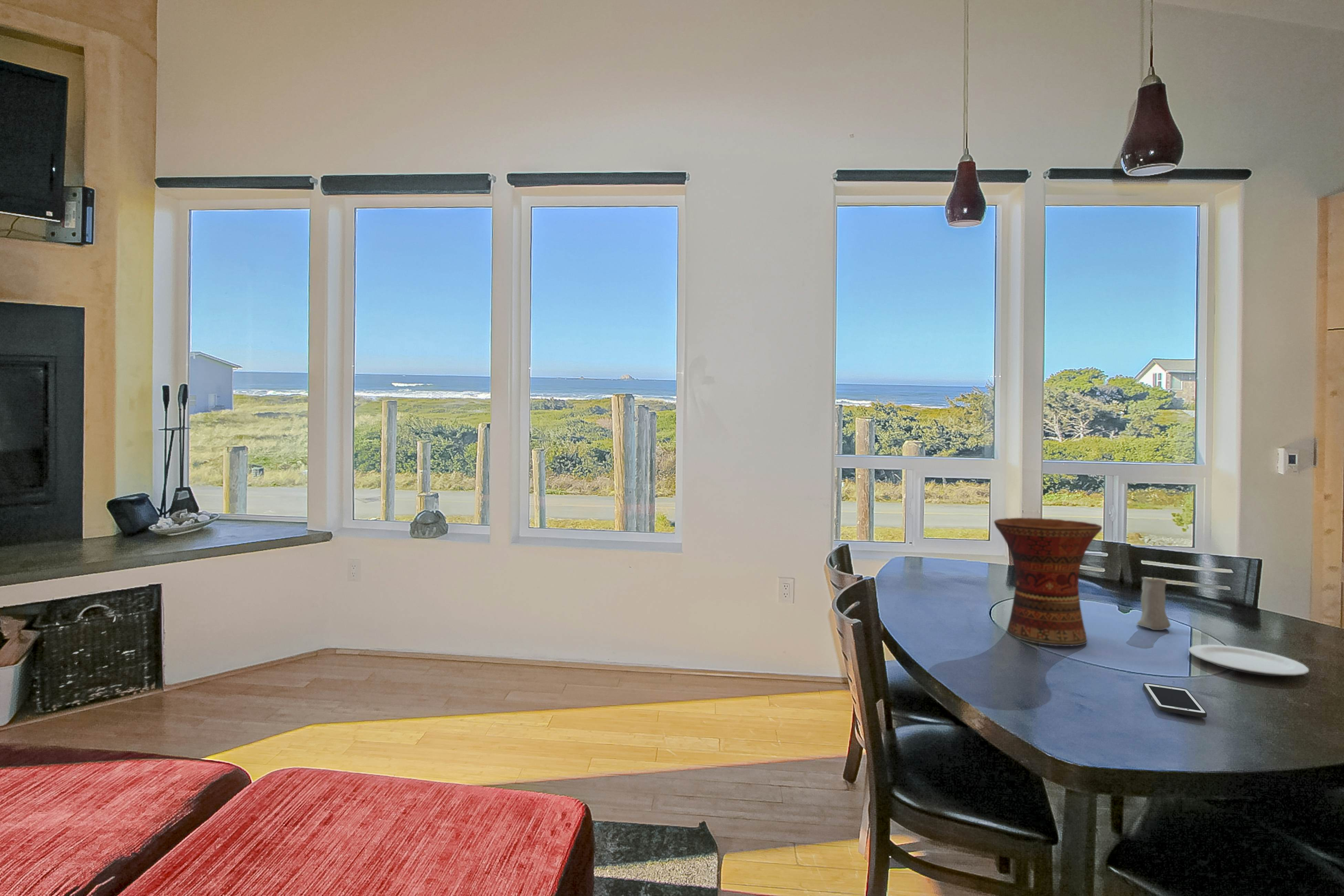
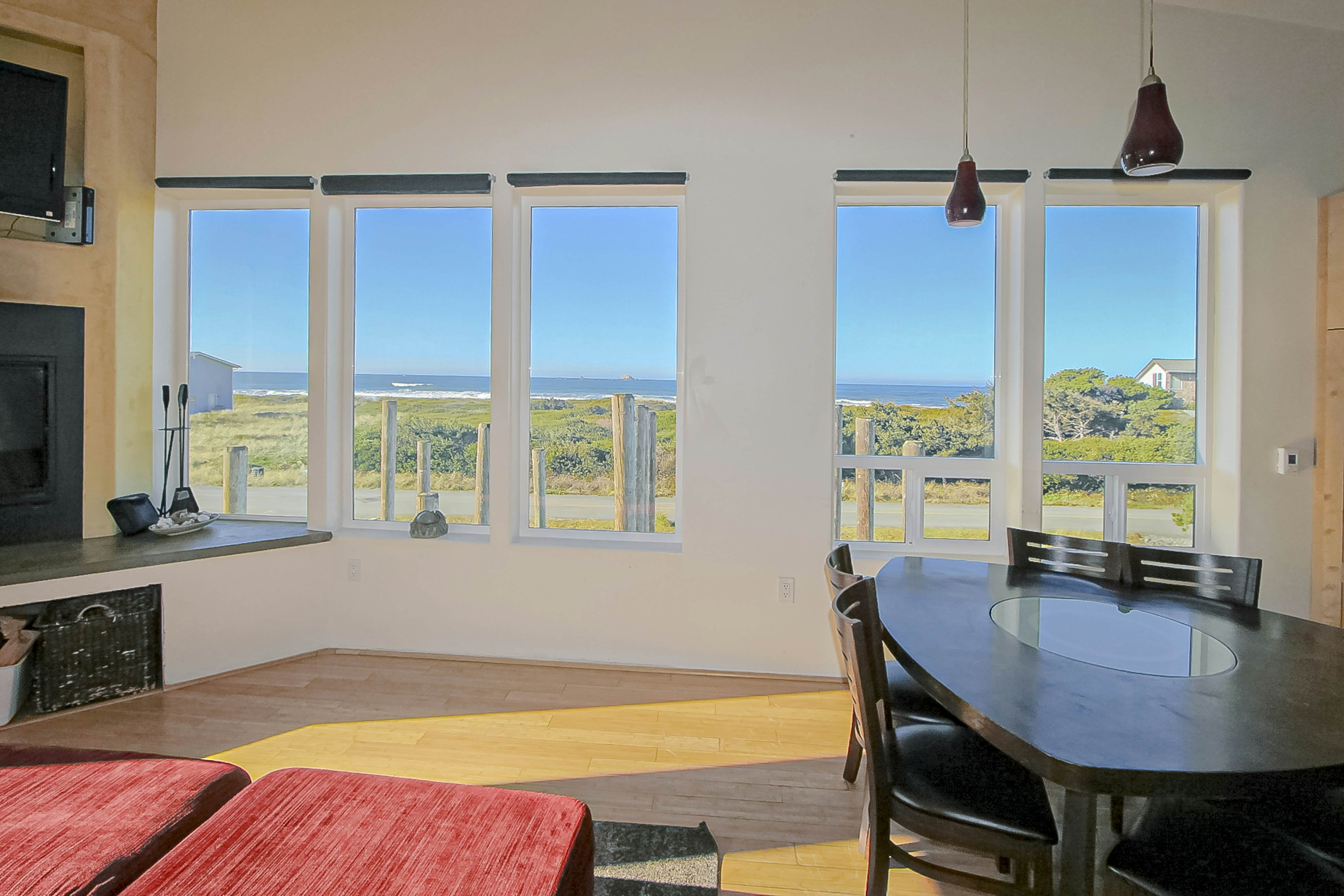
- vase (1045, 578)
- candle (1153, 600)
- plate (1246, 661)
- cell phone (1173, 699)
